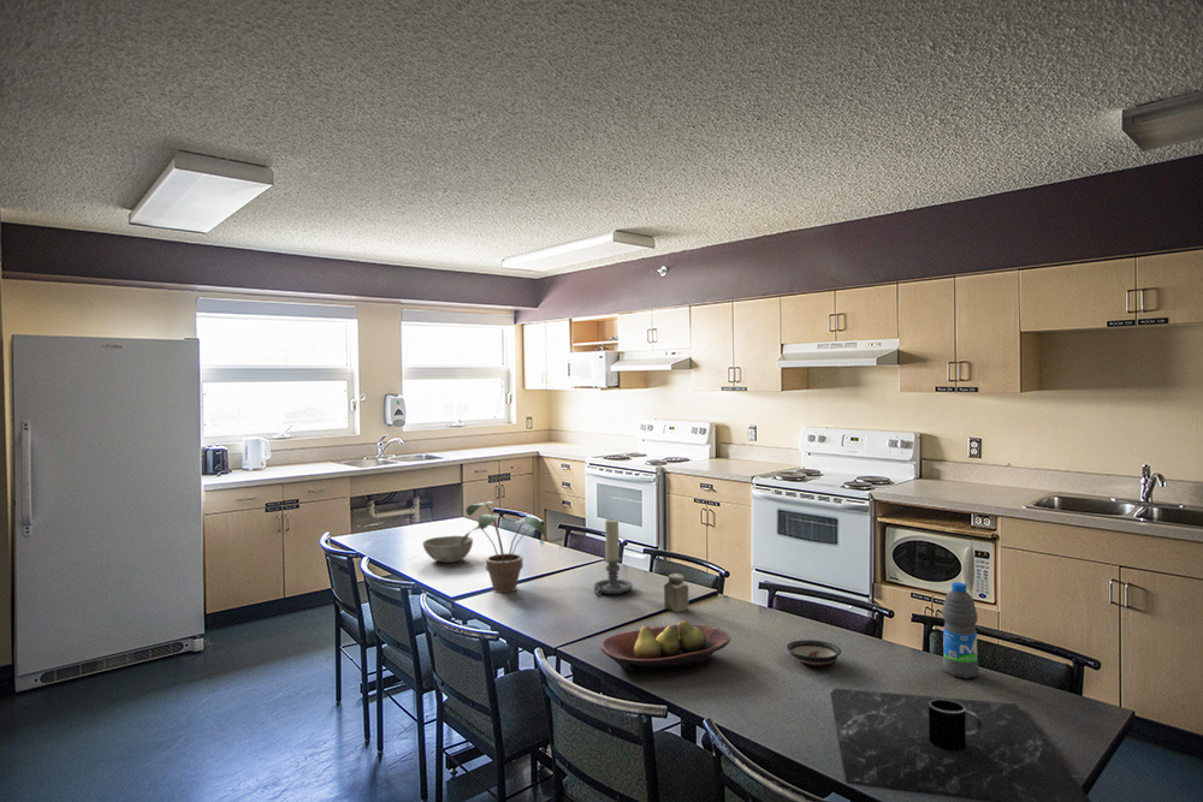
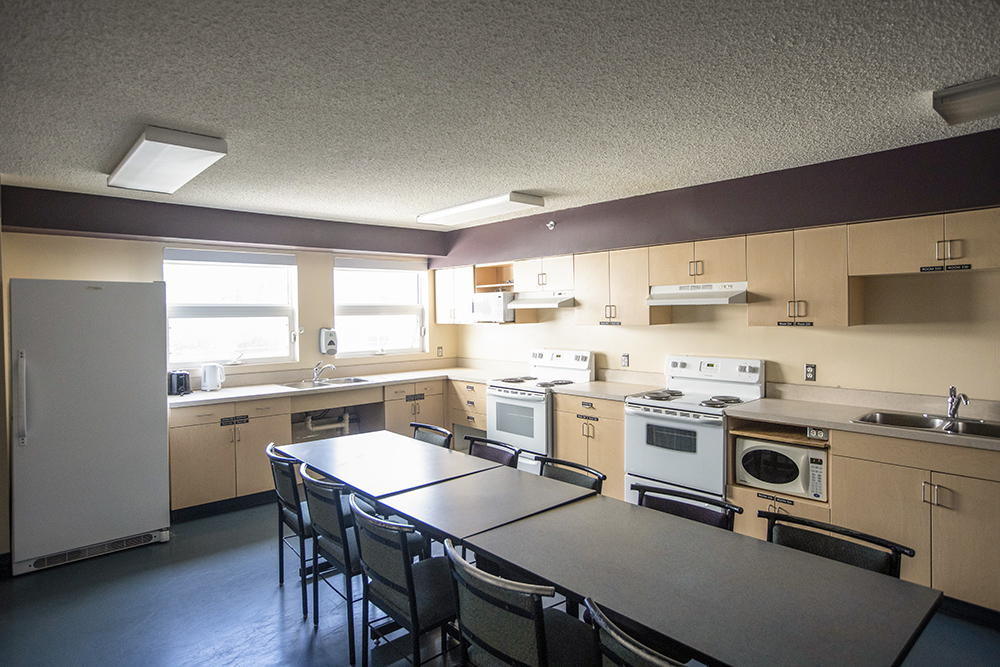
- fruit bowl (665, 642)
- water bottle (959, 628)
- potted plant (502, 546)
- candle holder (609, 556)
- salt shaker (676, 592)
- placemat (940, 720)
- bowl (448, 549)
- saucer (813, 654)
